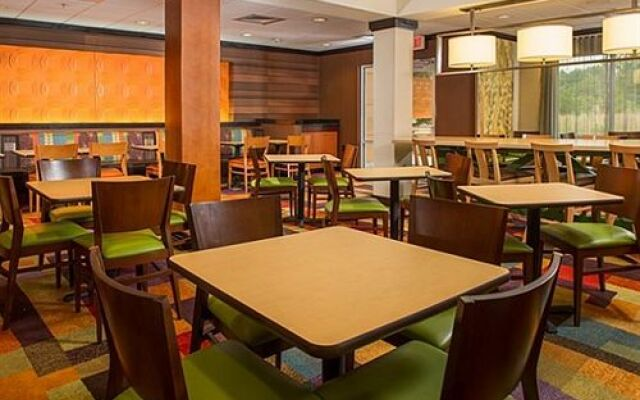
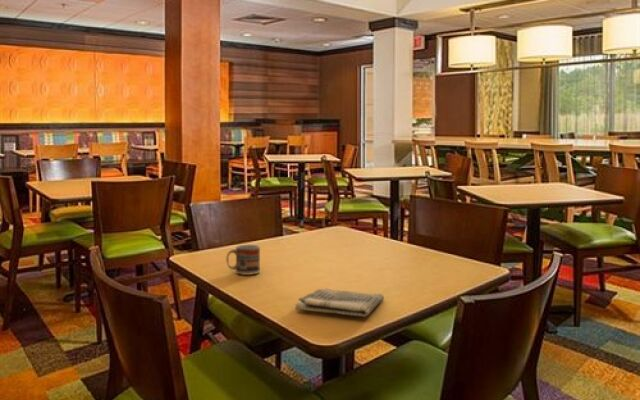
+ cup (243, 259)
+ dish towel (340, 299)
